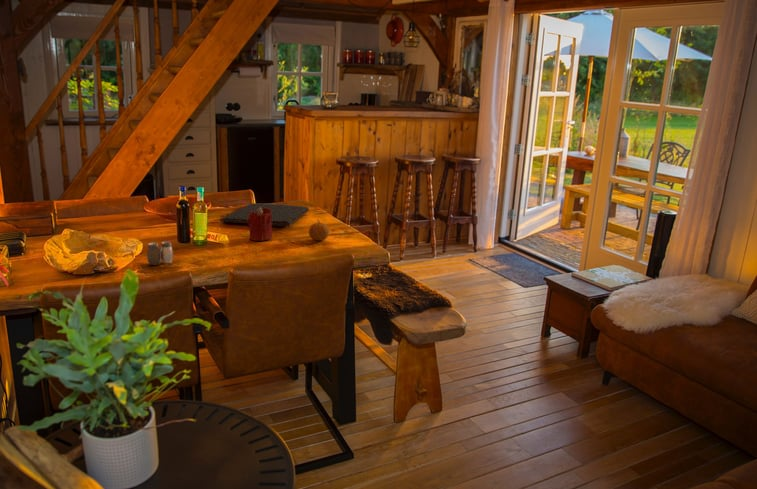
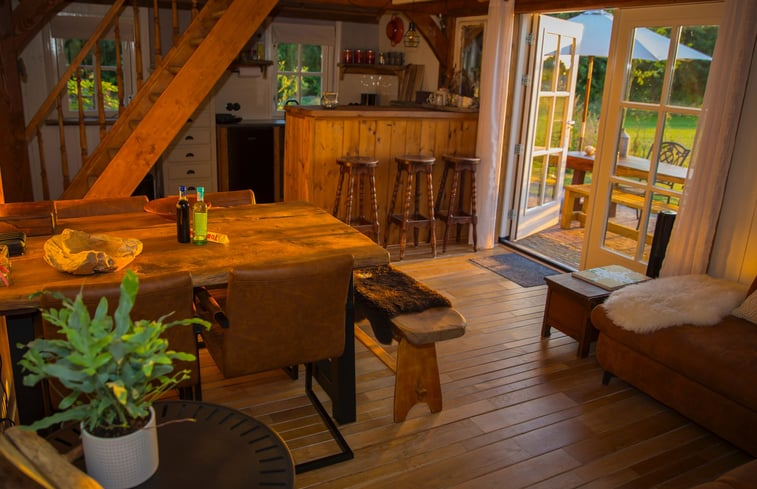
- candle (260, 222)
- fruit (318, 229)
- cutting board (271, 213)
- salt and pepper shaker (160, 252)
